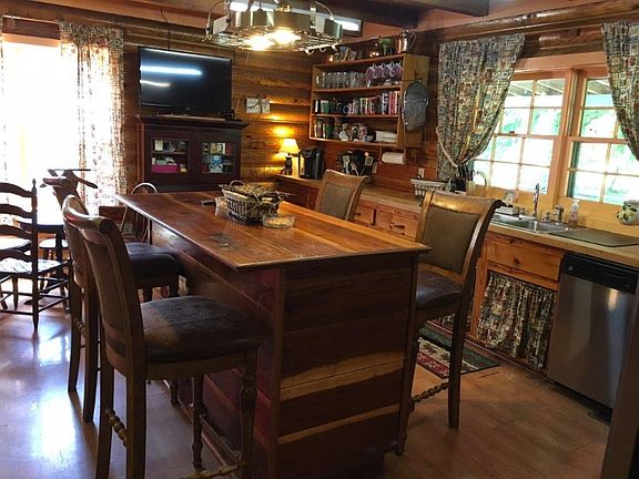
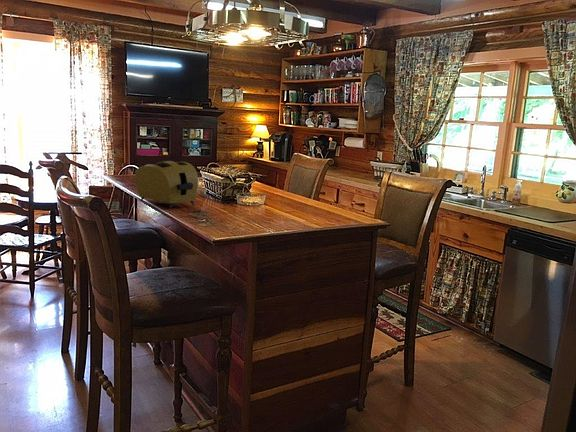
+ toaster (167, 182)
